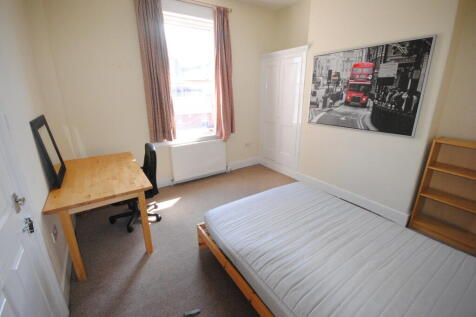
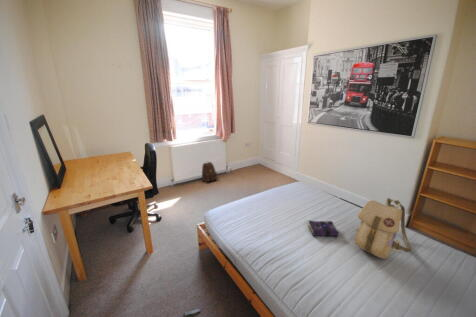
+ book (322, 228)
+ backpack (208, 170)
+ backpack (384, 225)
